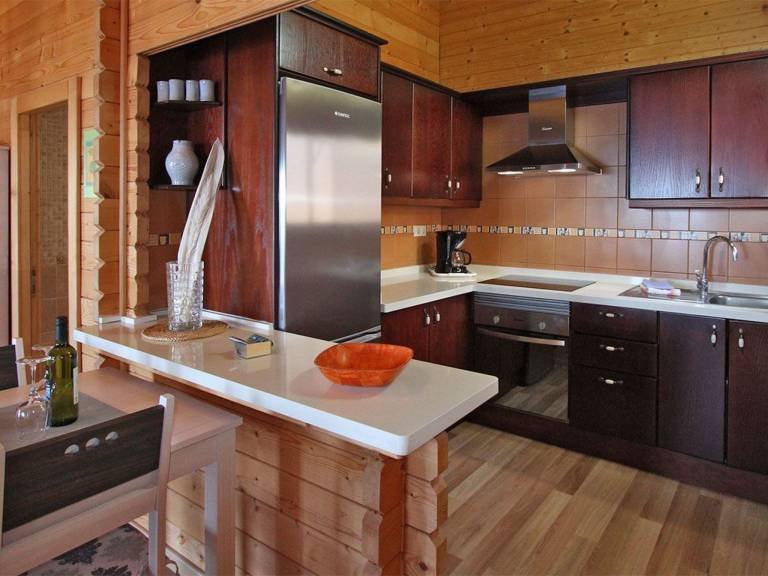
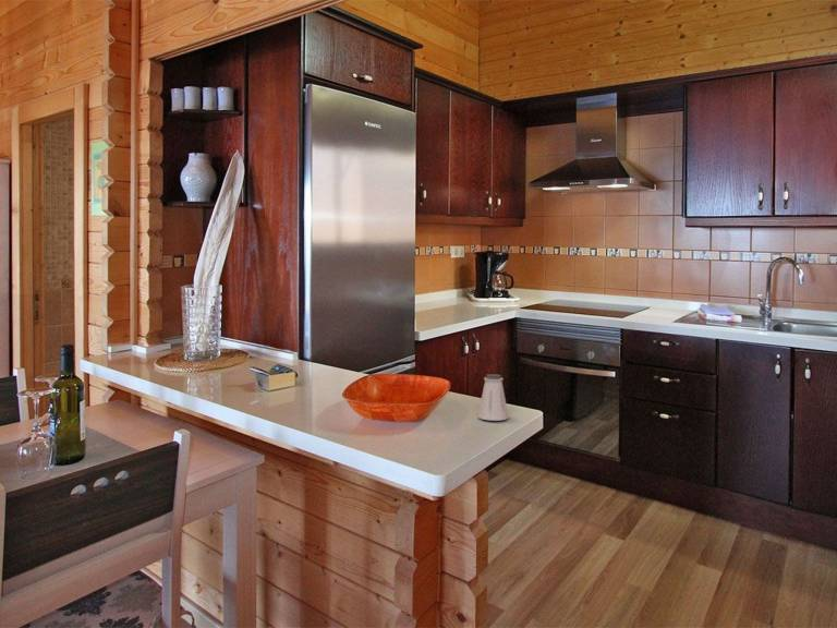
+ saltshaker (493, 396)
